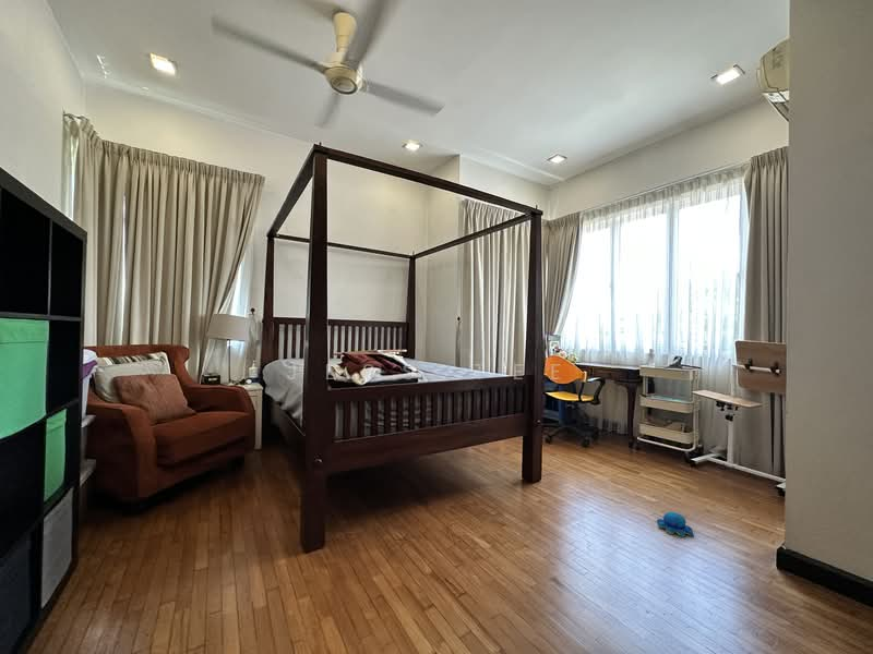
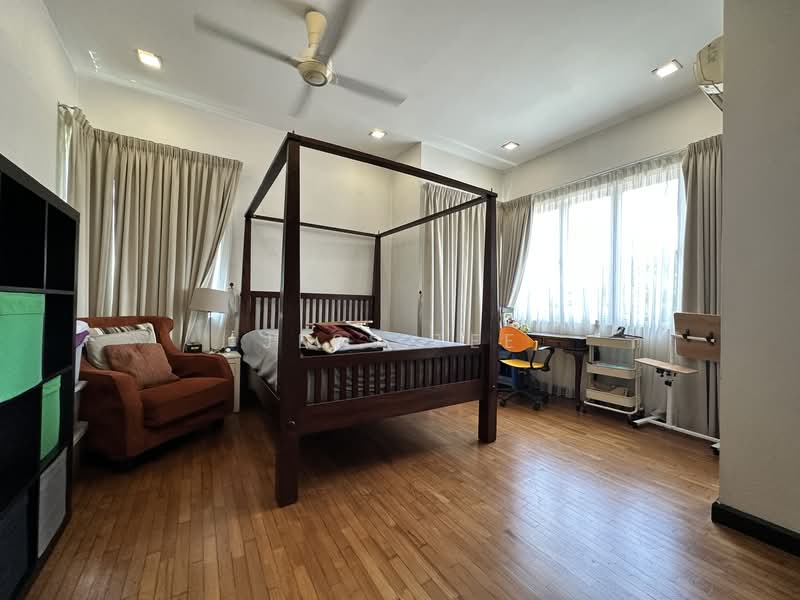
- plush toy (674, 520)
